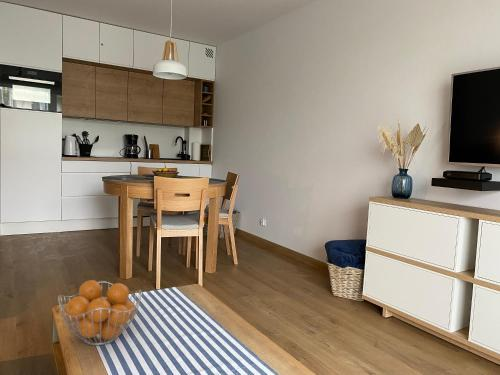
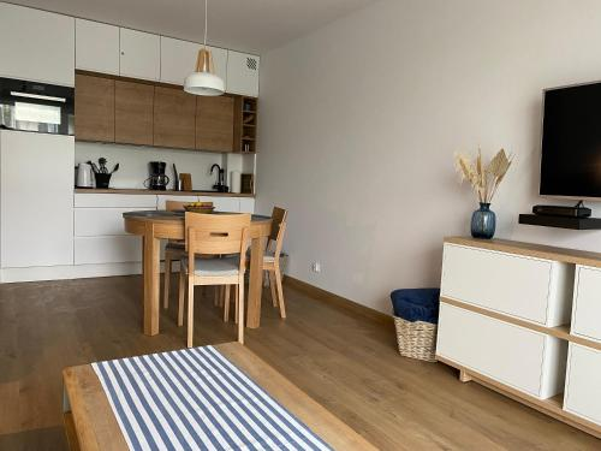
- fruit basket (101, 310)
